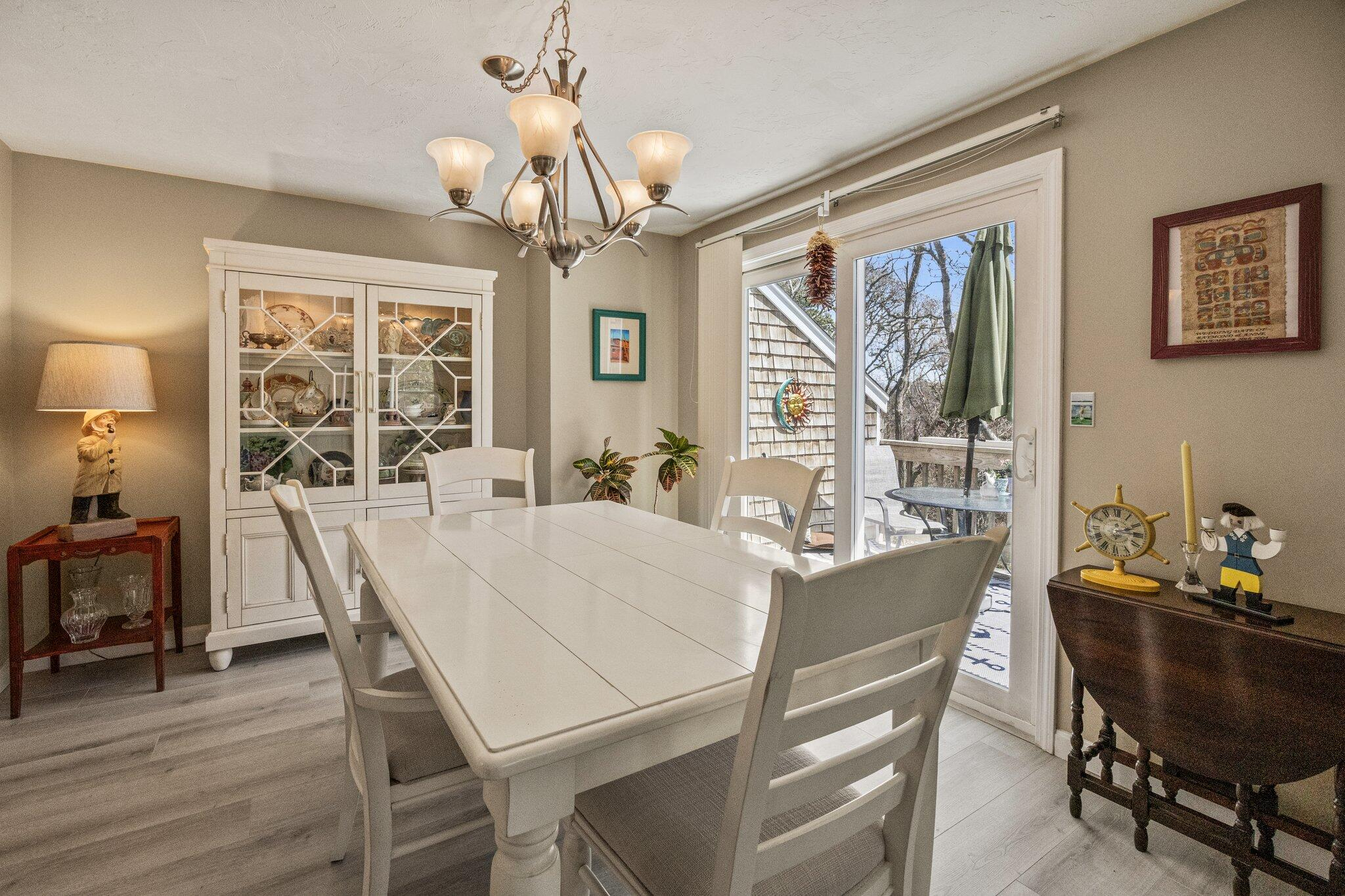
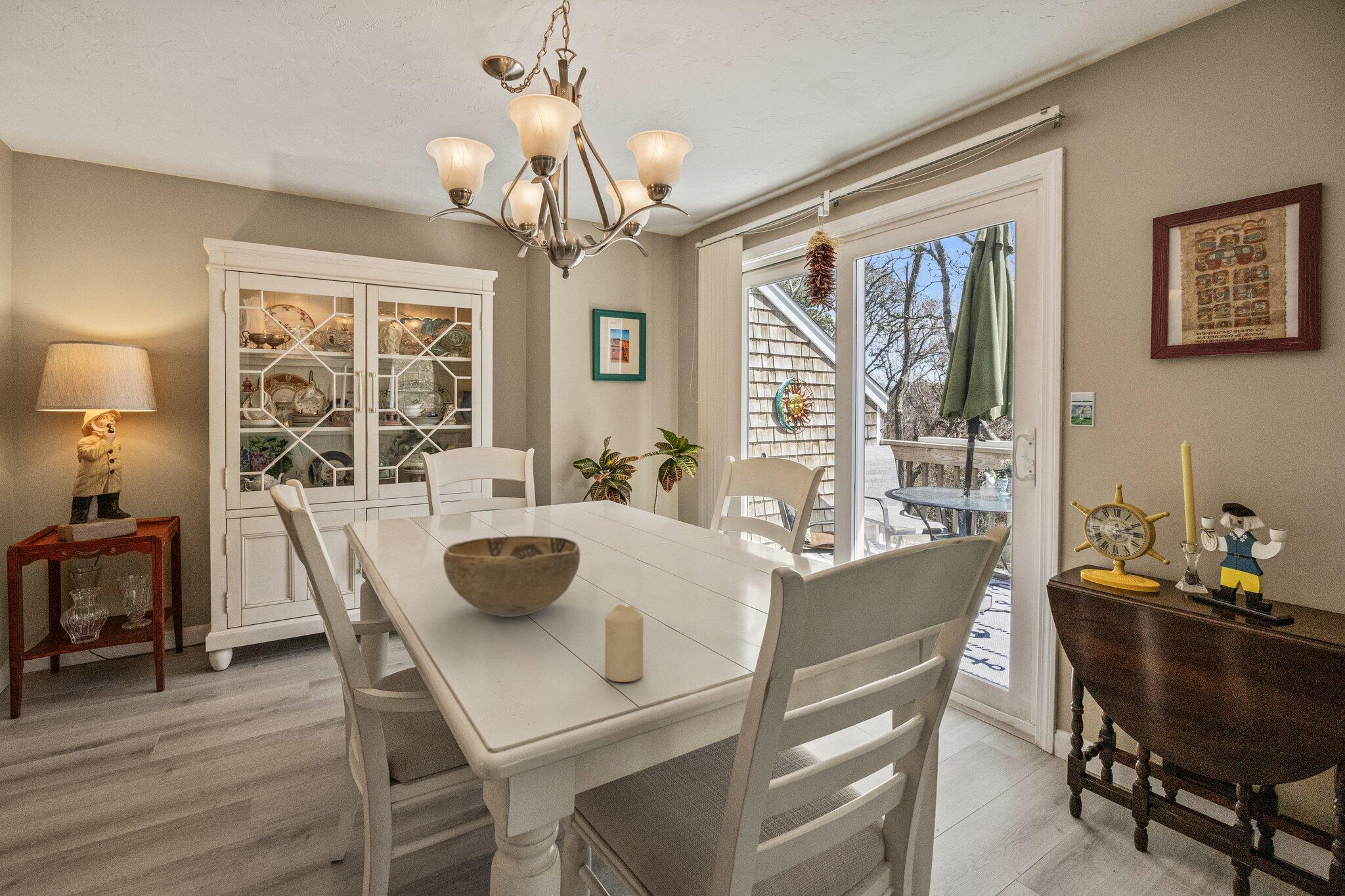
+ candle (624, 641)
+ decorative bowl (512, 578)
